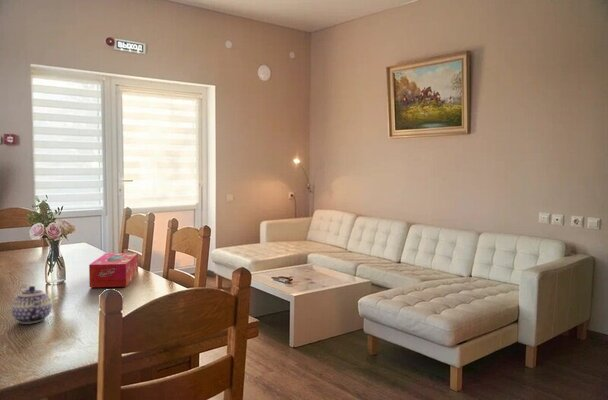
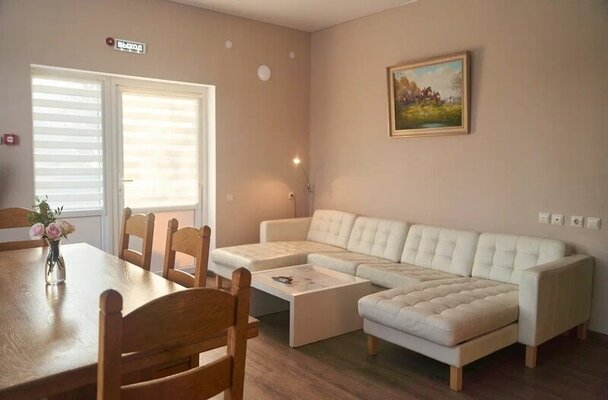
- teapot (32, 303)
- tissue box (115, 268)
